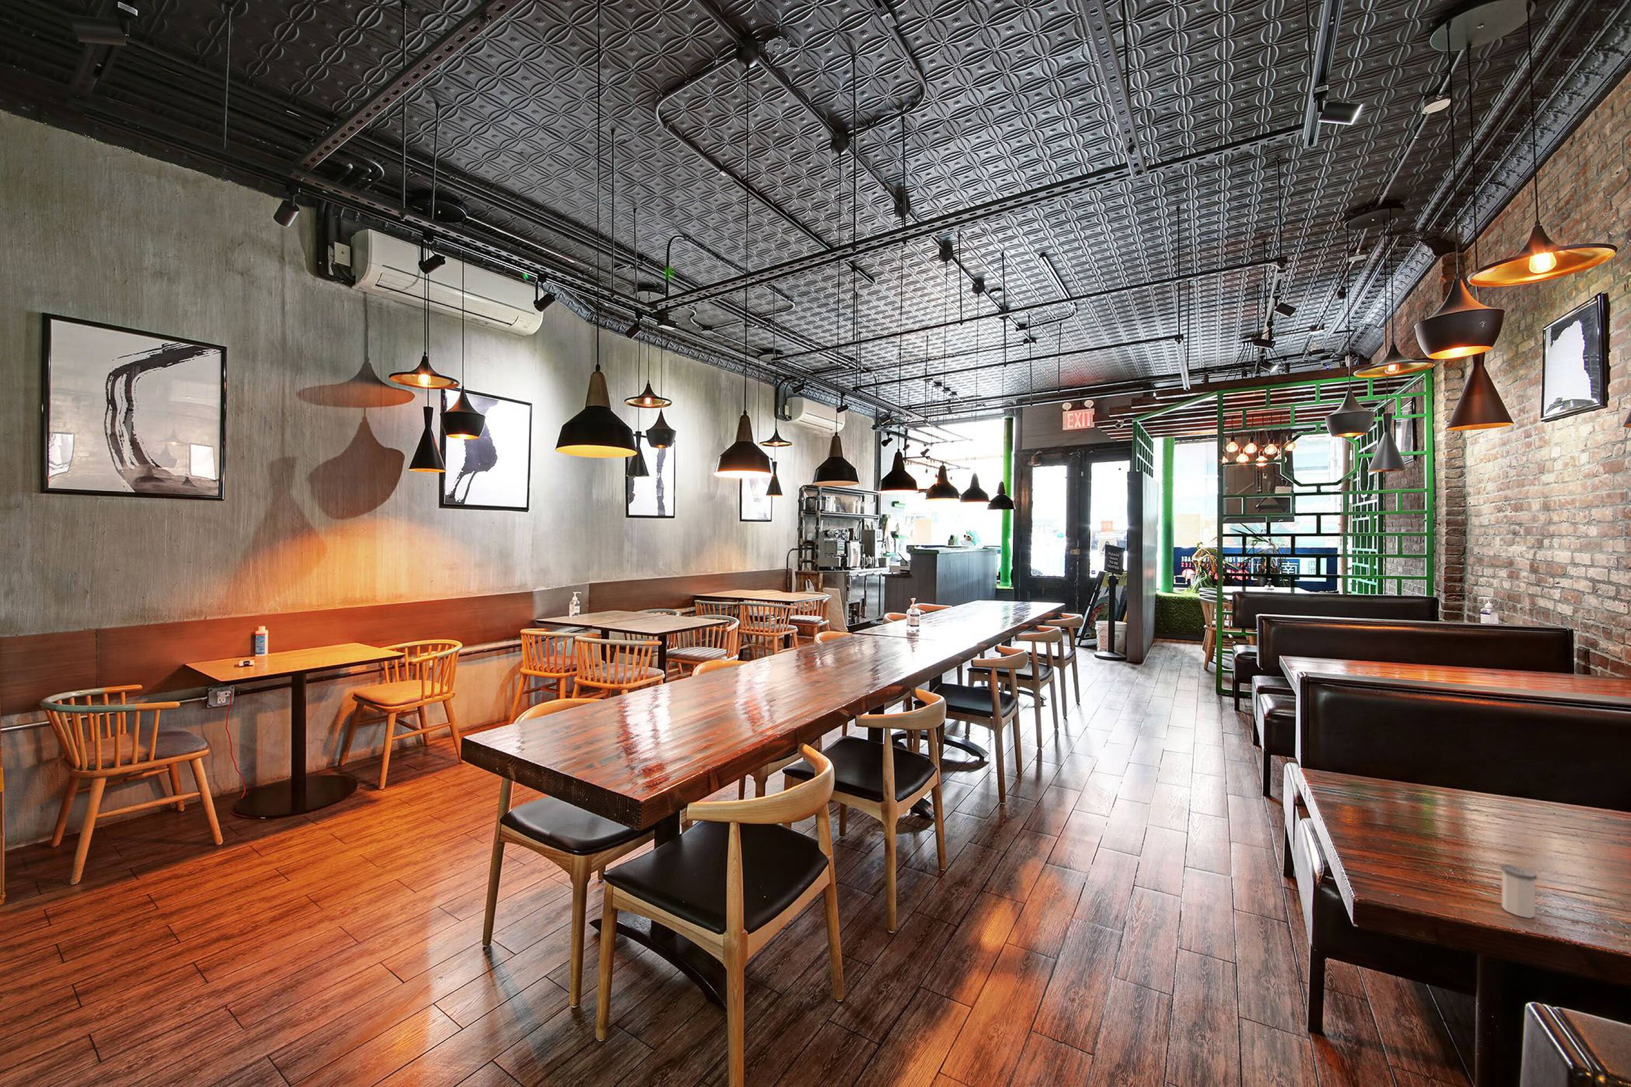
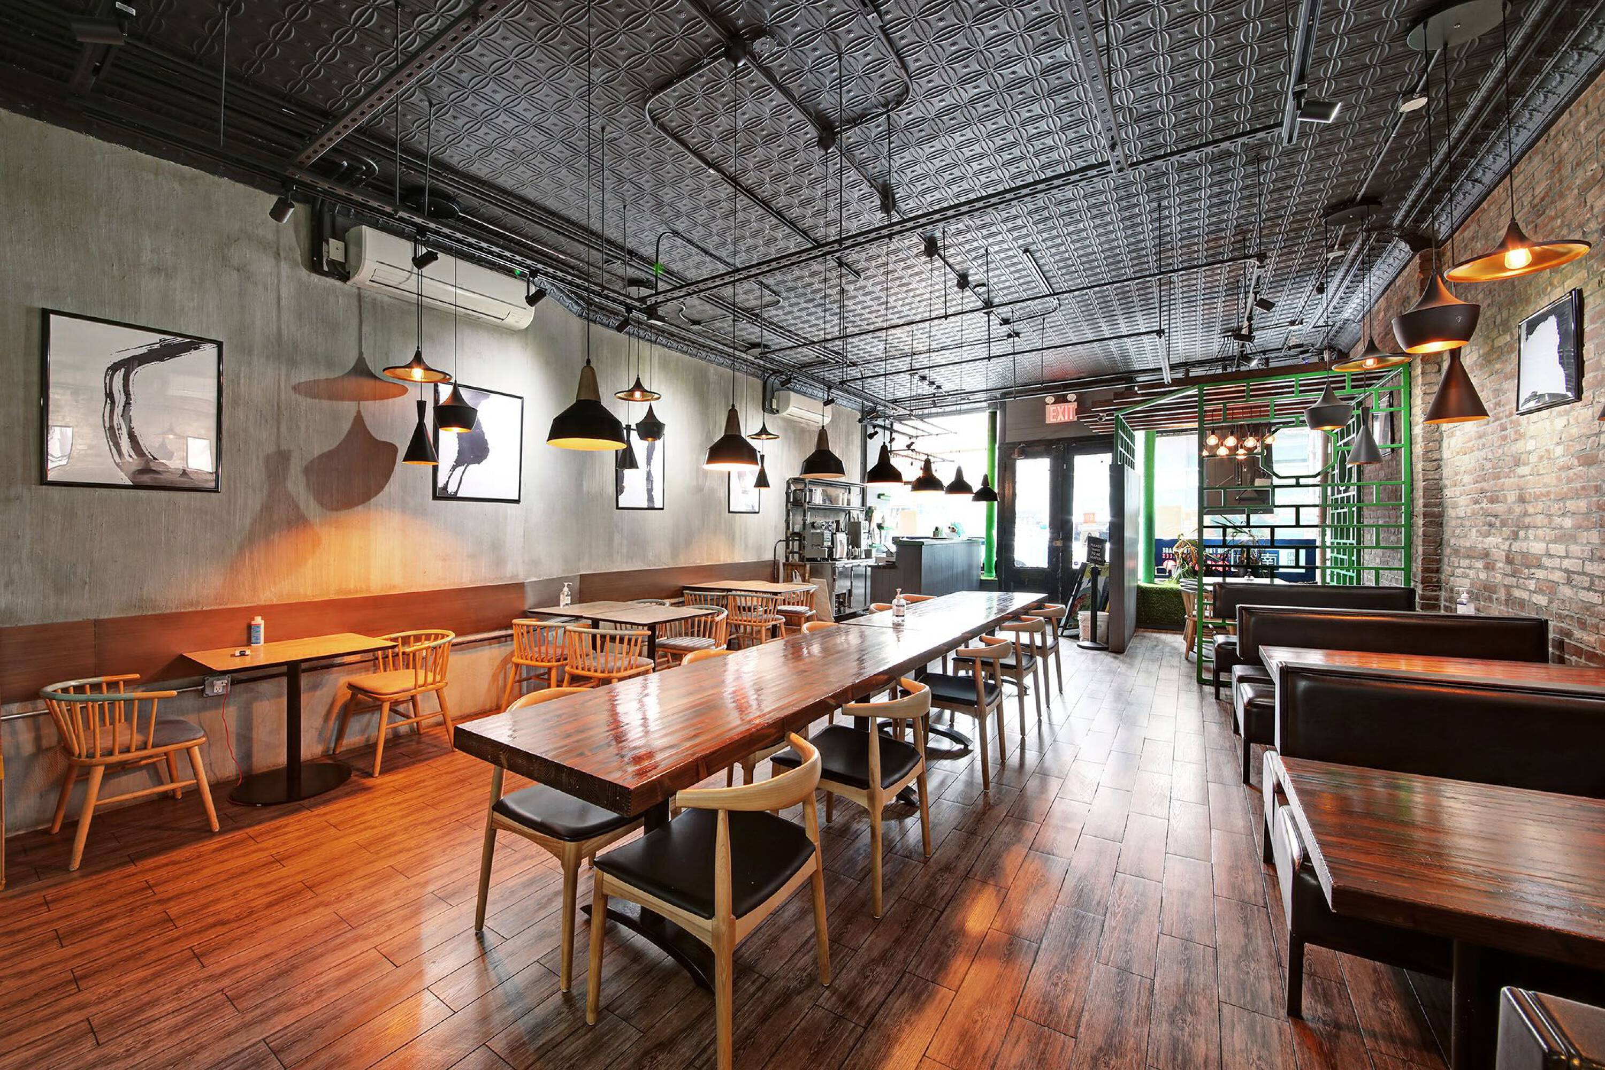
- salt shaker (1518, 890)
